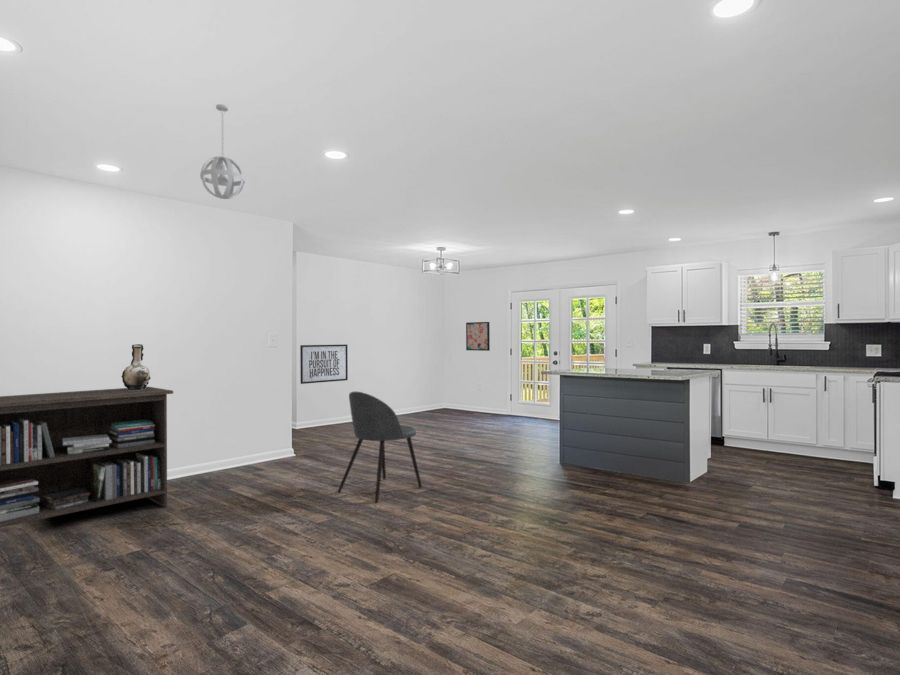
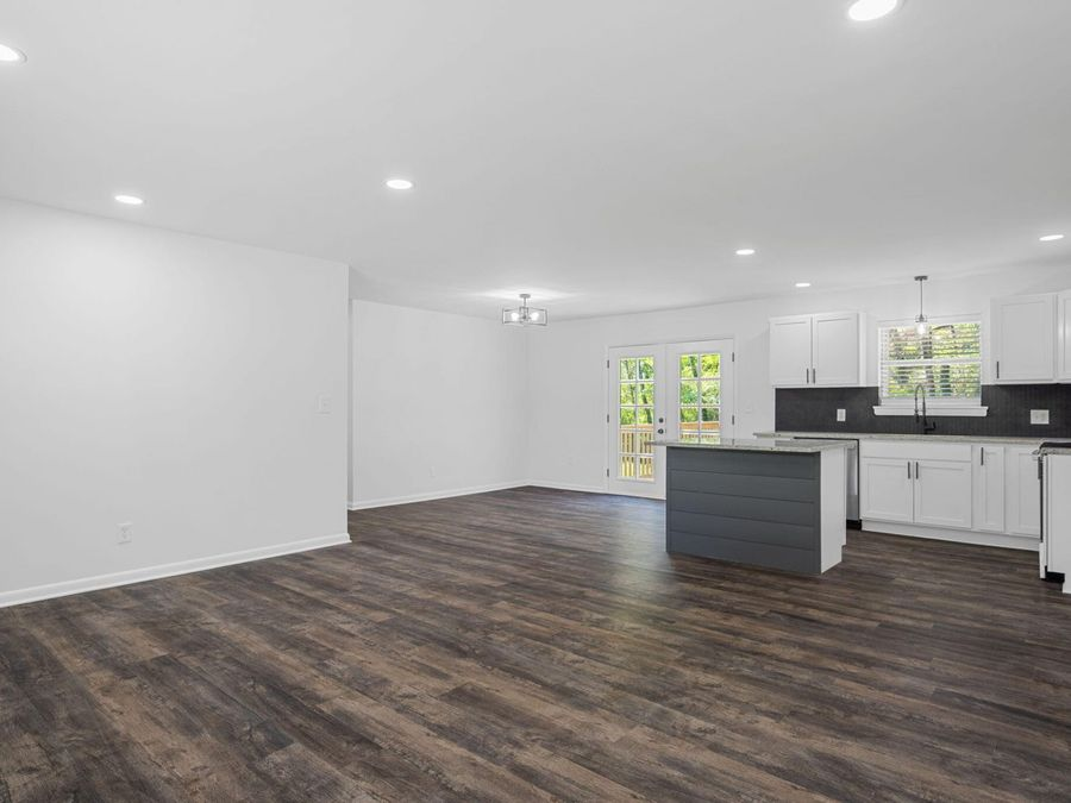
- mirror (324, 363)
- dining chair (381, 439)
- storage cabinet (68, 456)
- decorative vase (137, 366)
- wall art (477, 336)
- pendant light (222, 153)
